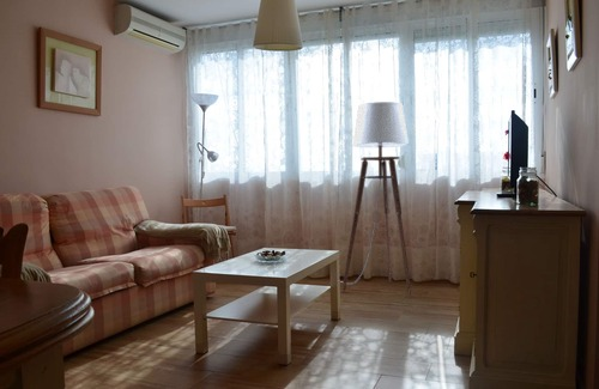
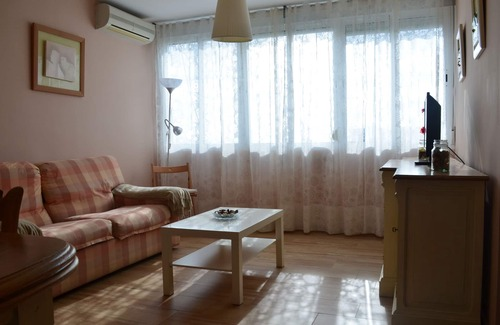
- floor lamp (377, 197)
